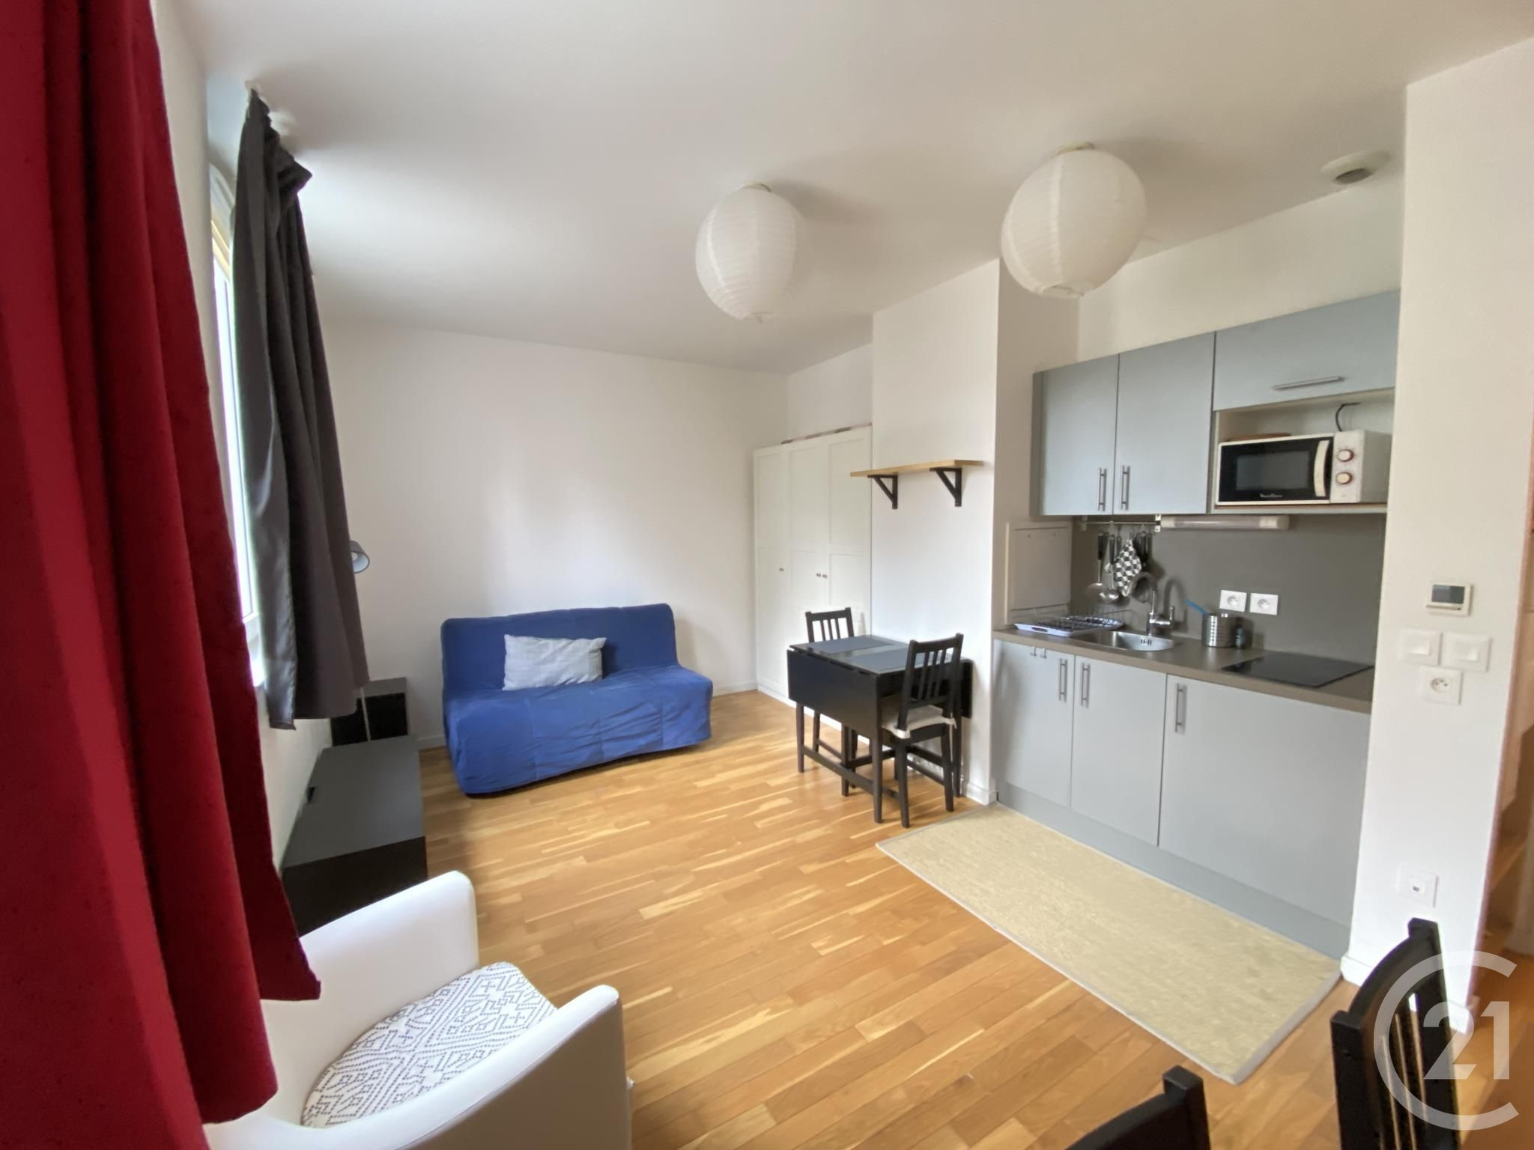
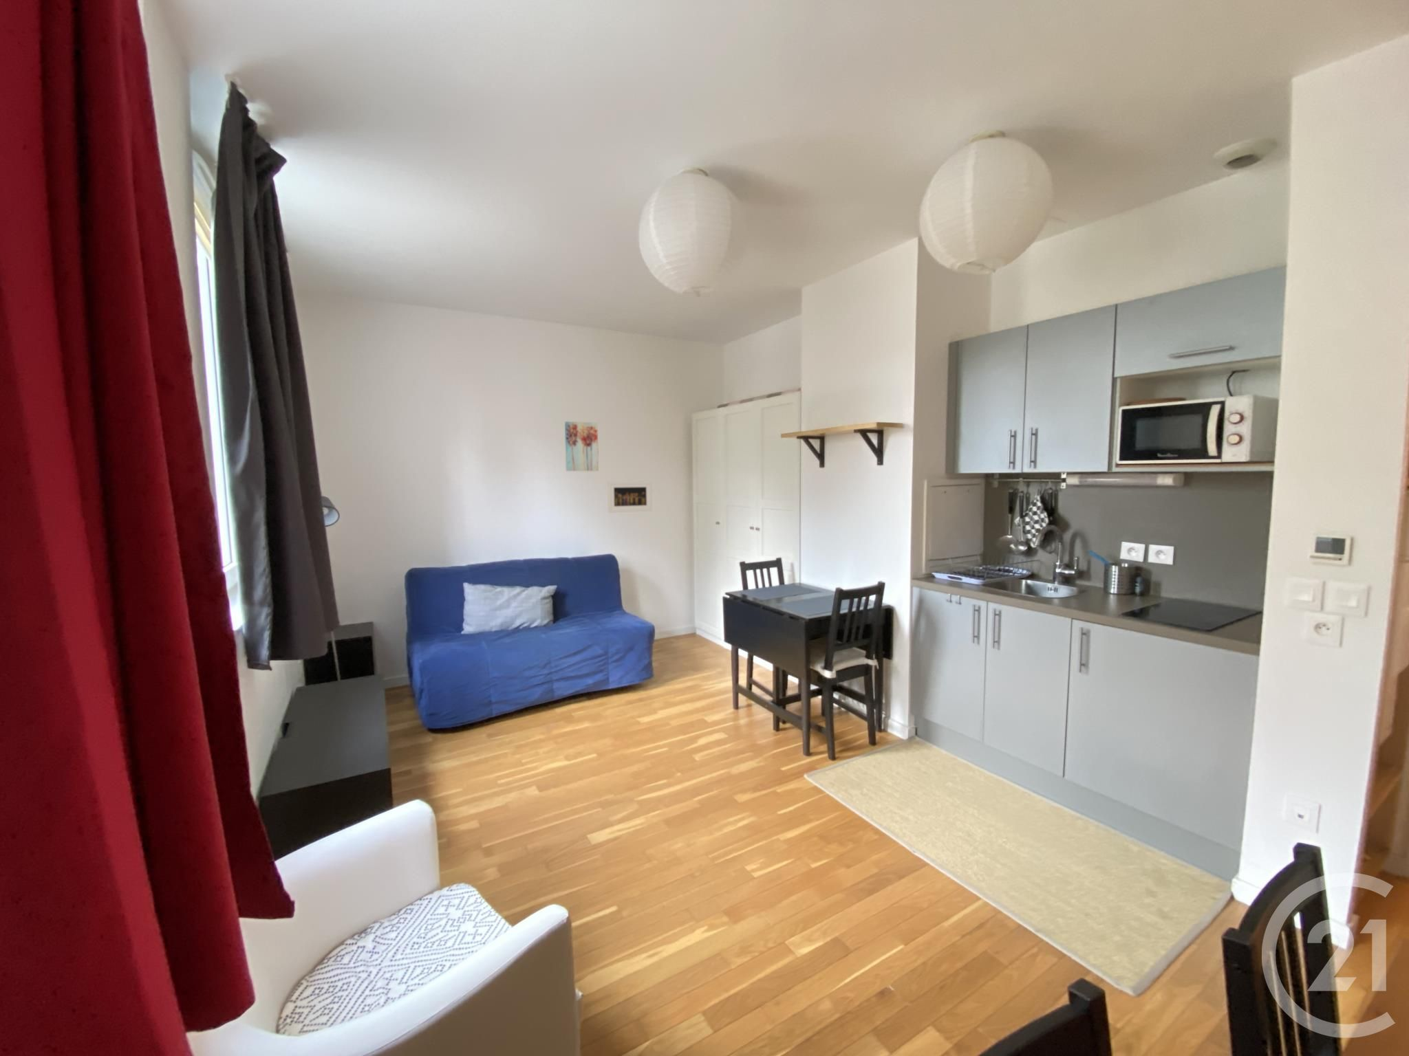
+ wall art (581, 446)
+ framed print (630, 496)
